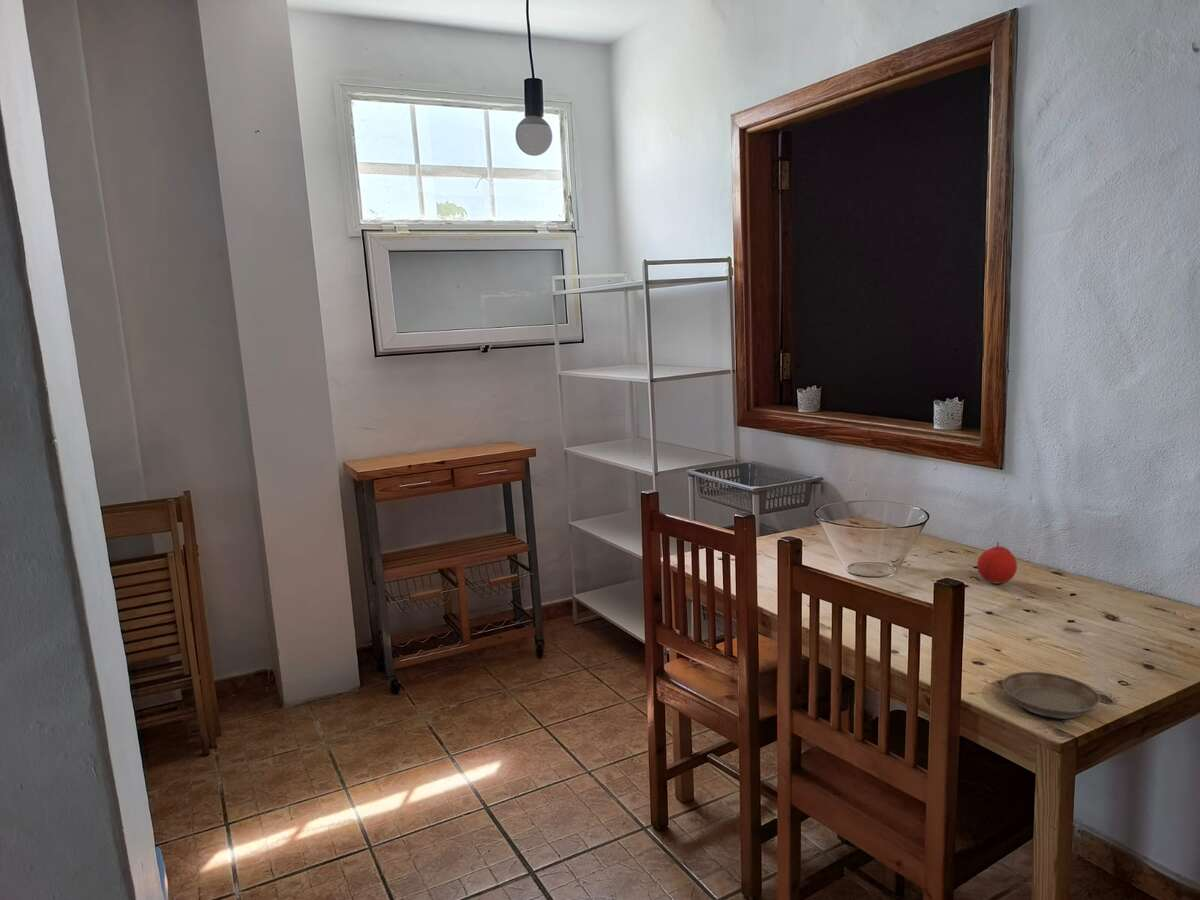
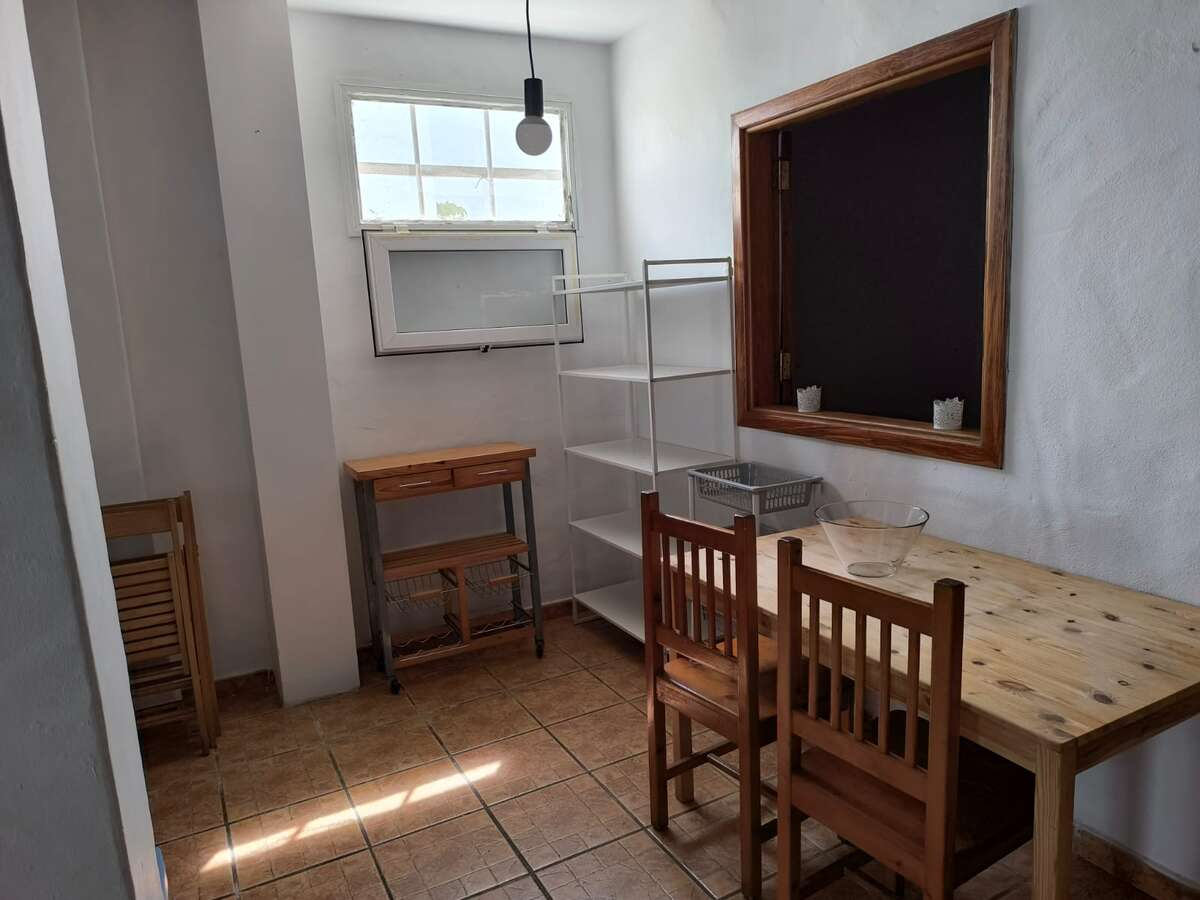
- fruit (997, 562)
- saucer (1049, 696)
